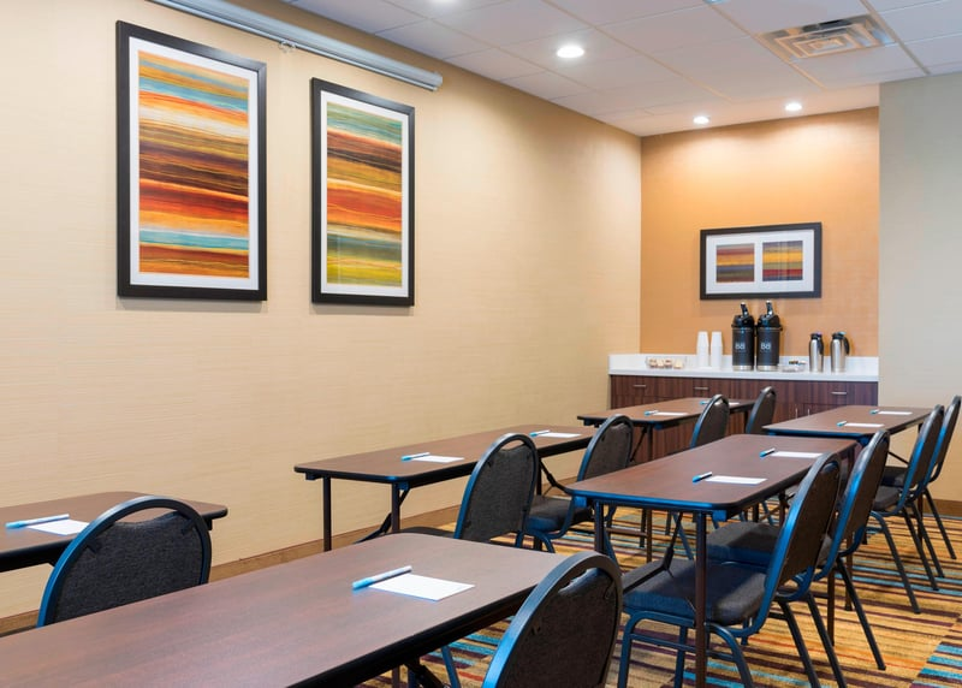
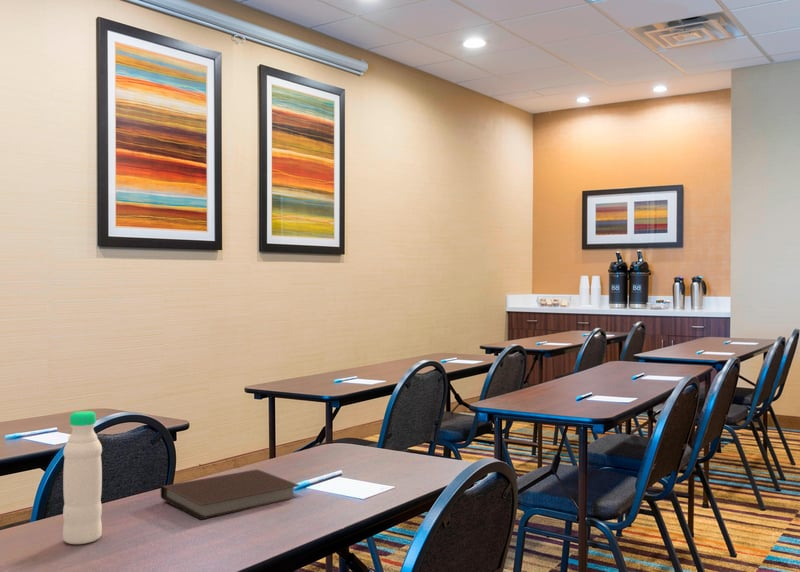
+ notebook (230, 491)
+ water bottle (82, 475)
